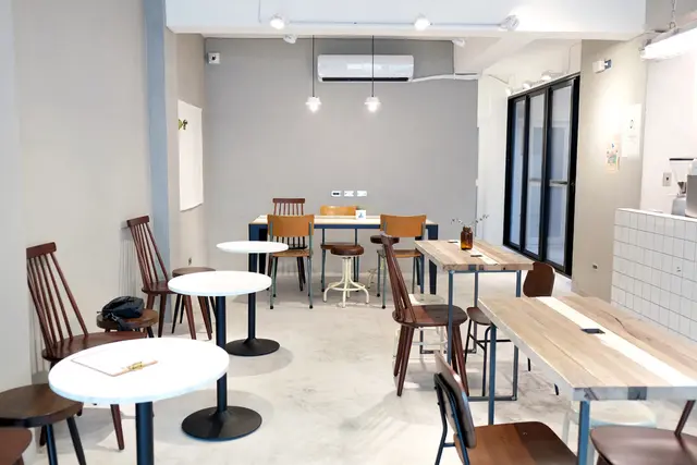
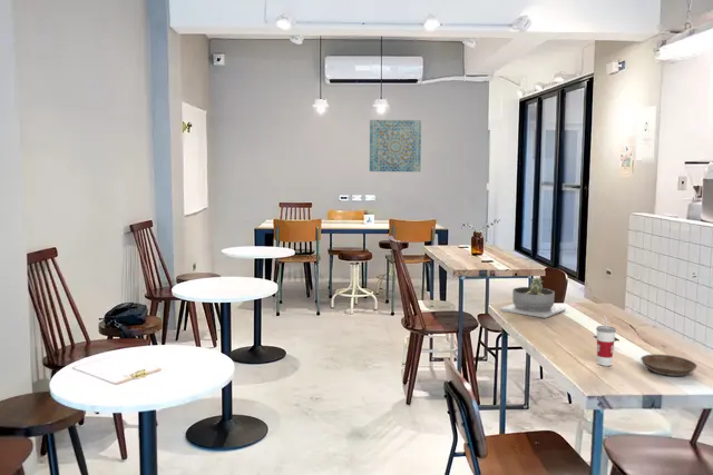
+ succulent planter (534, 293)
+ wall art (394, 146)
+ saucer (667, 366)
+ cup (605, 339)
